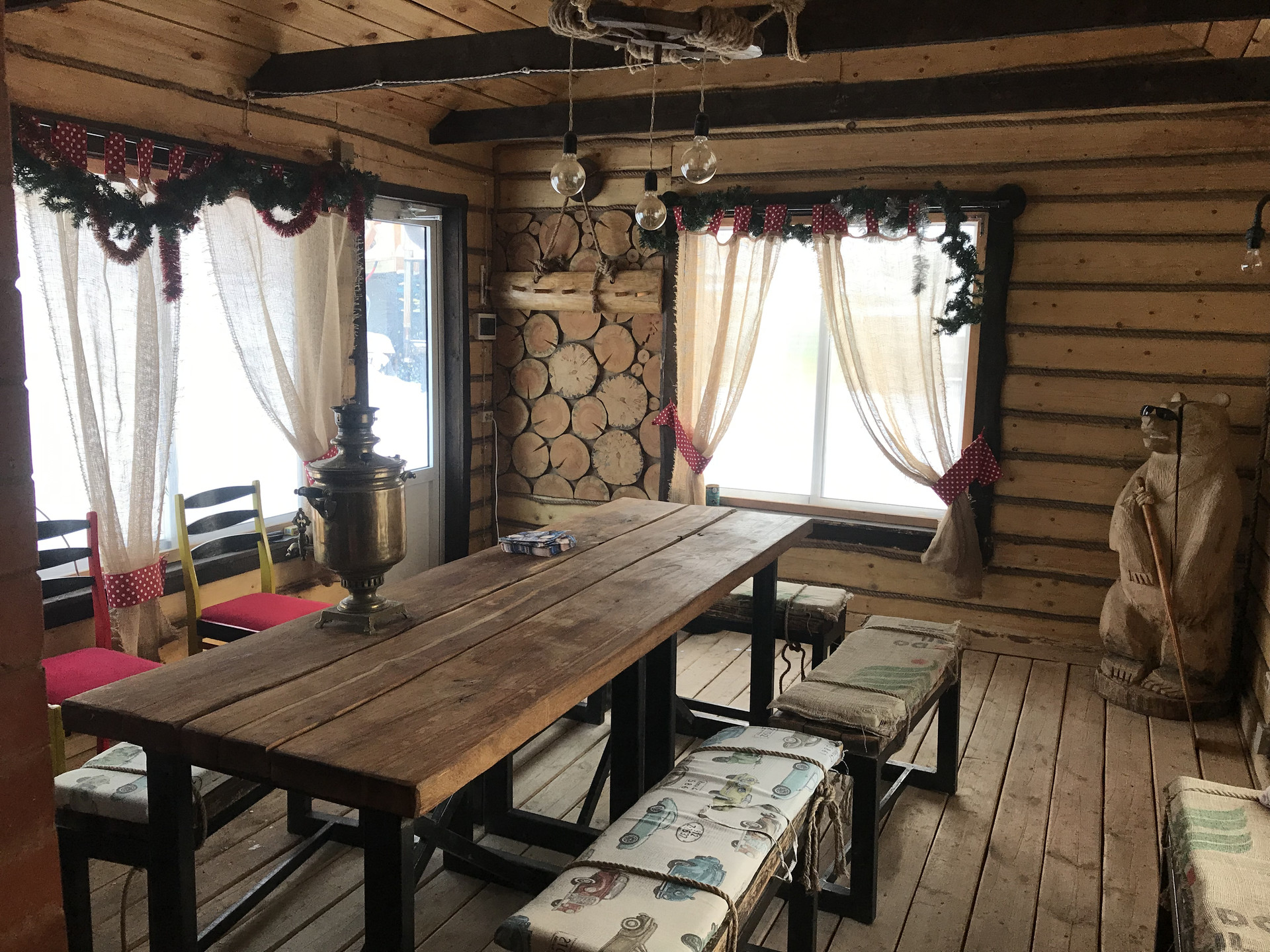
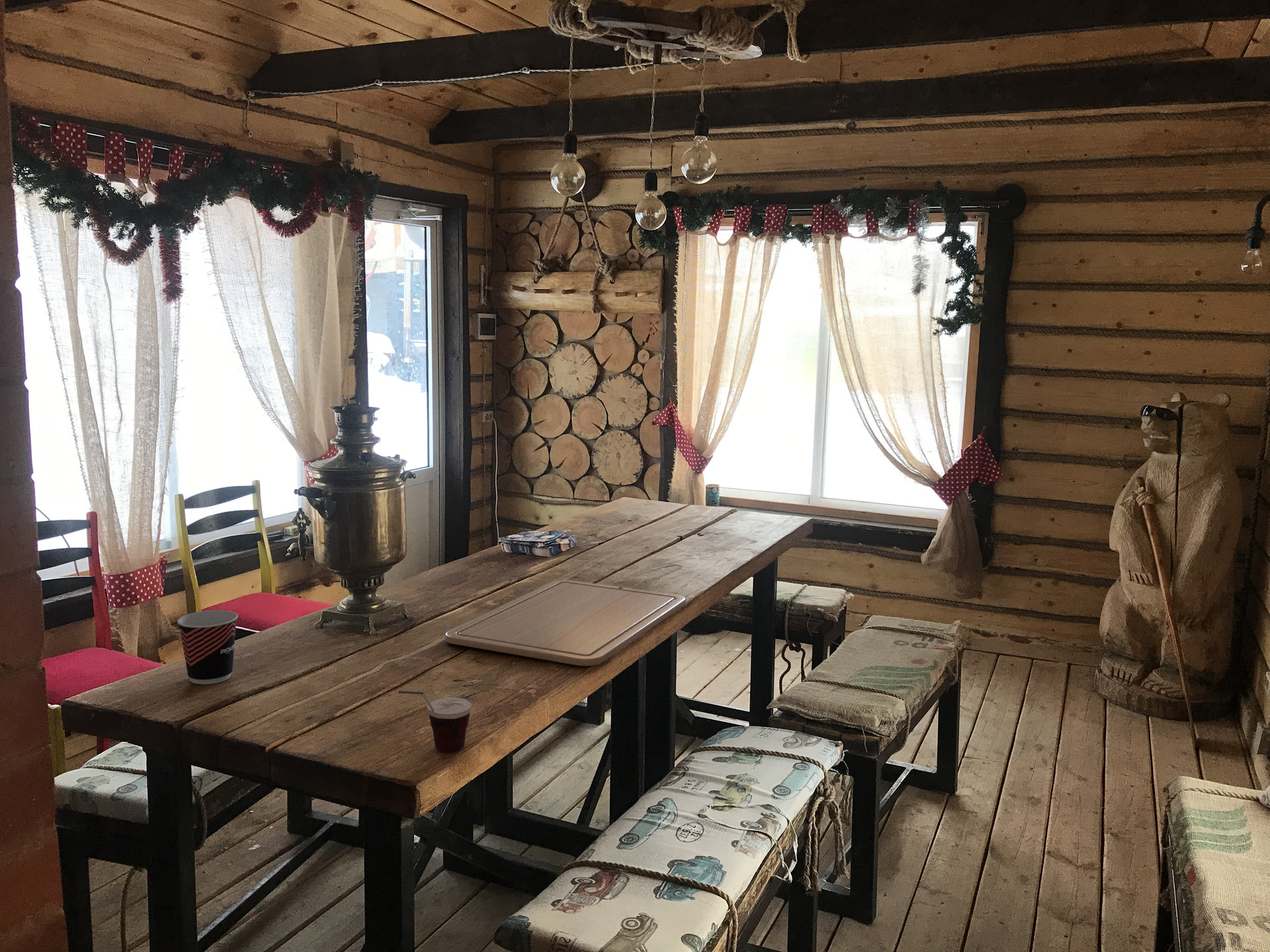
+ cup (434, 716)
+ chopping board (573, 617)
+ cup (209, 648)
